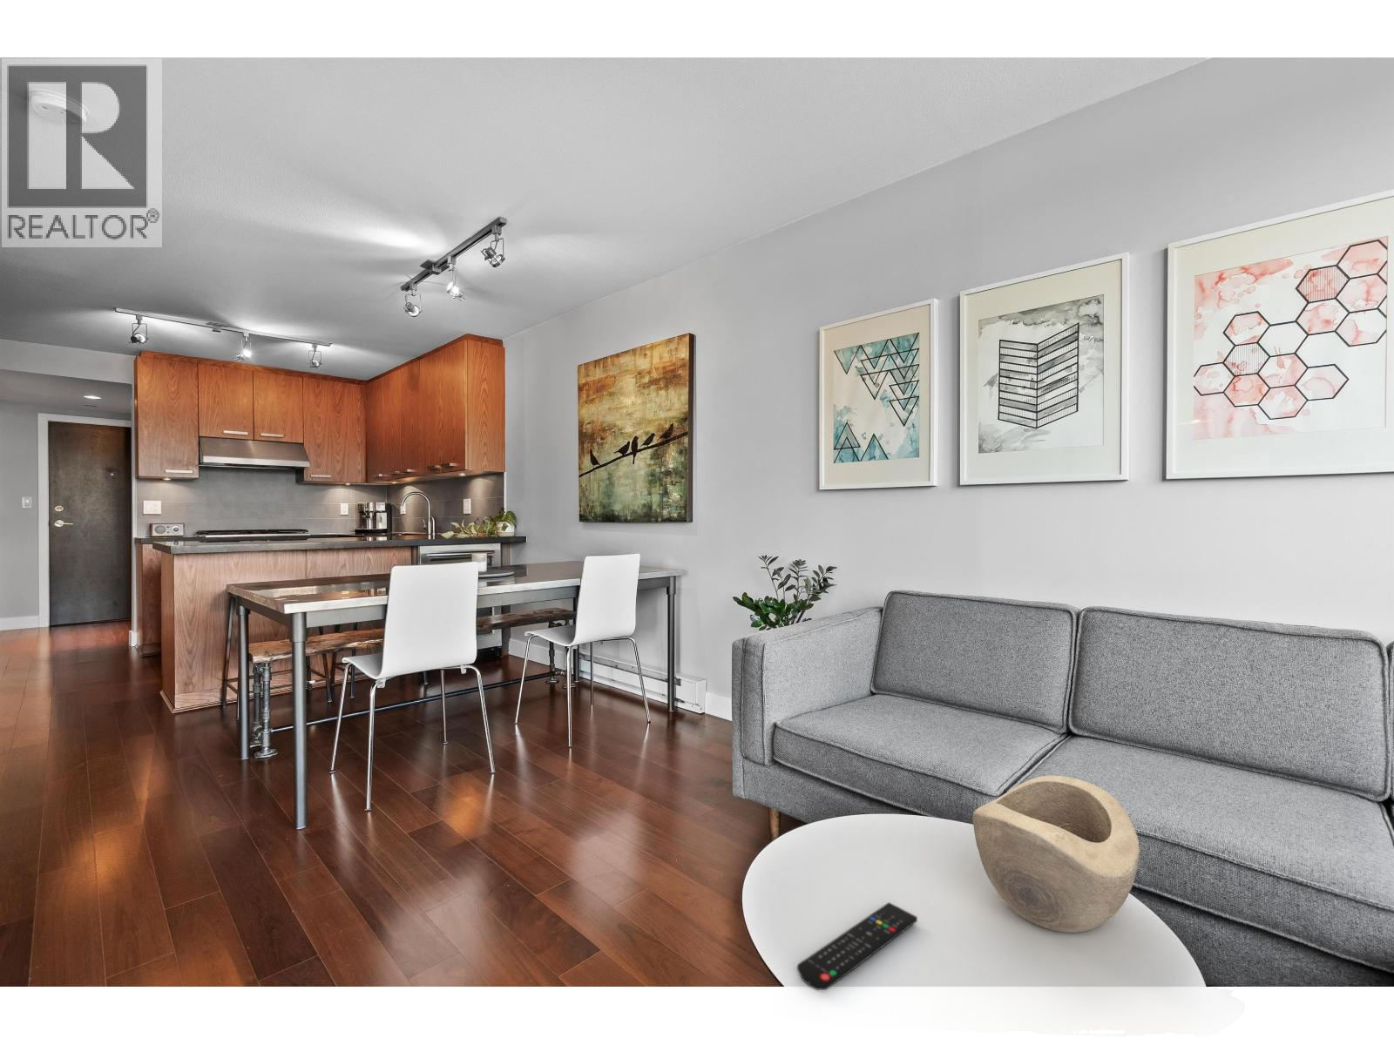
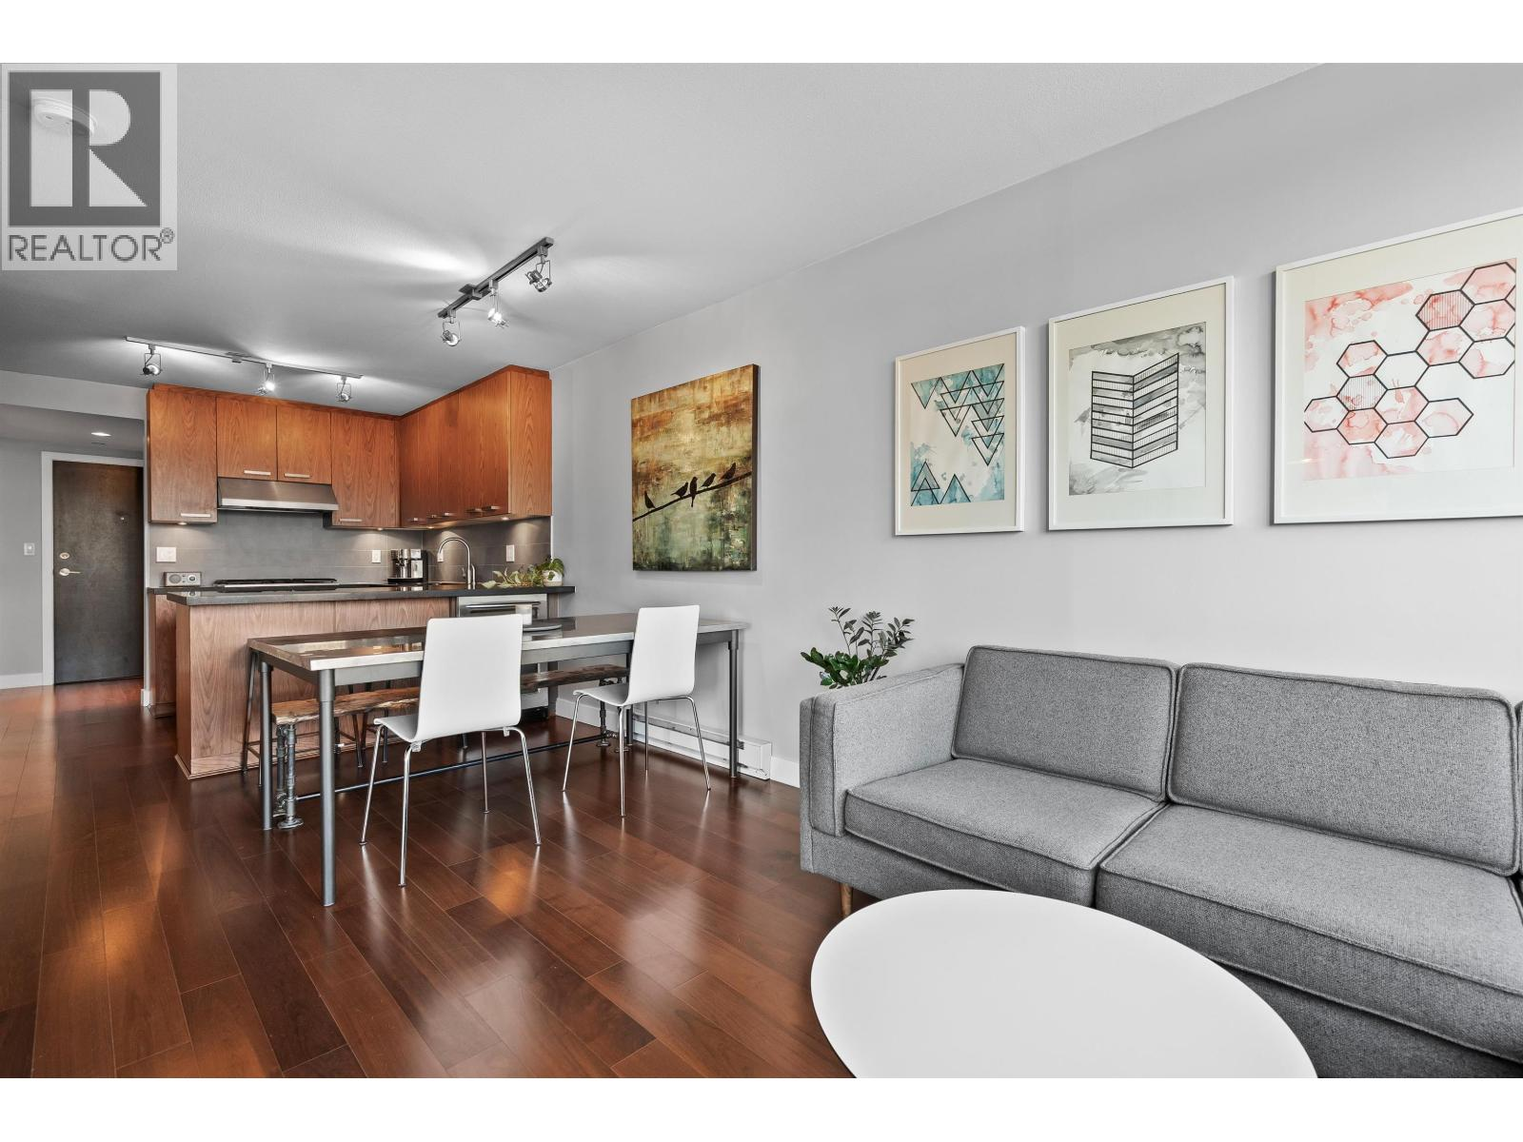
- remote control (859, 944)
- decorative bowl (1052, 853)
